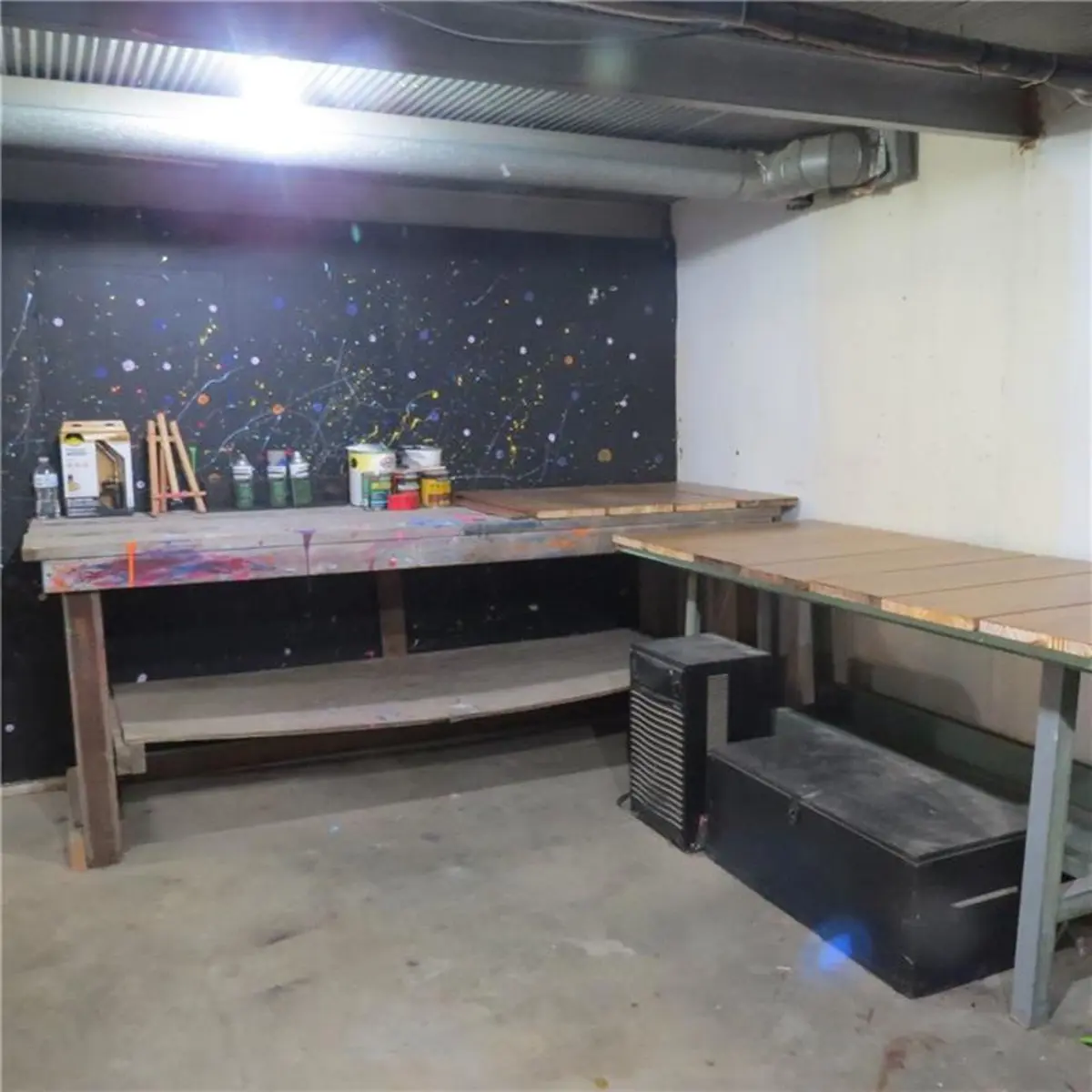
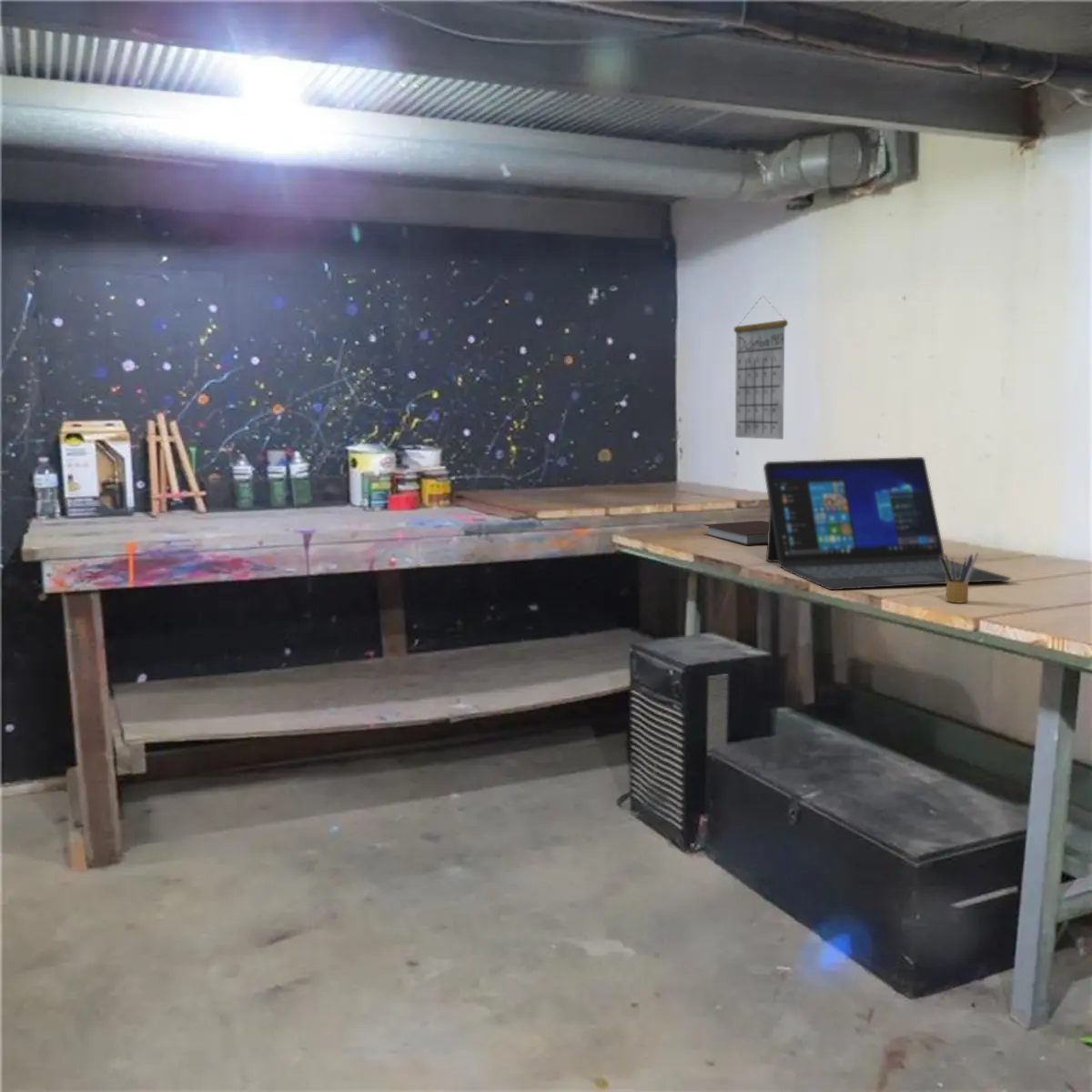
+ notebook (755, 532)
+ pencil box (955, 578)
+ laptop (880, 517)
+ calendar (759, 367)
